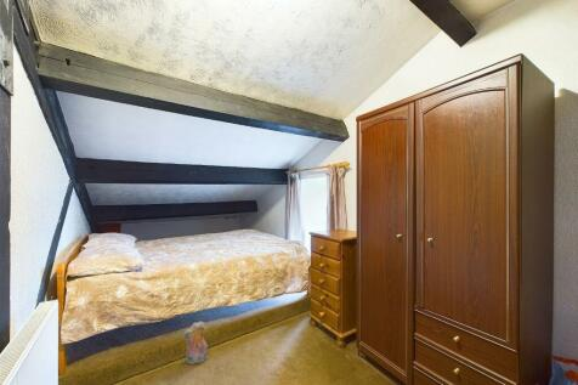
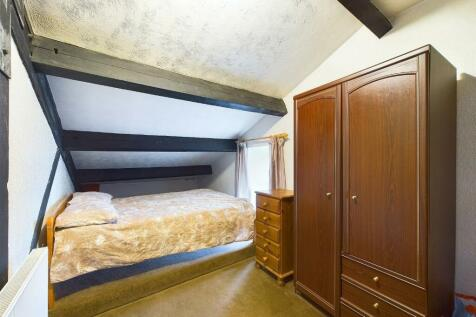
- plush toy (195, 341)
